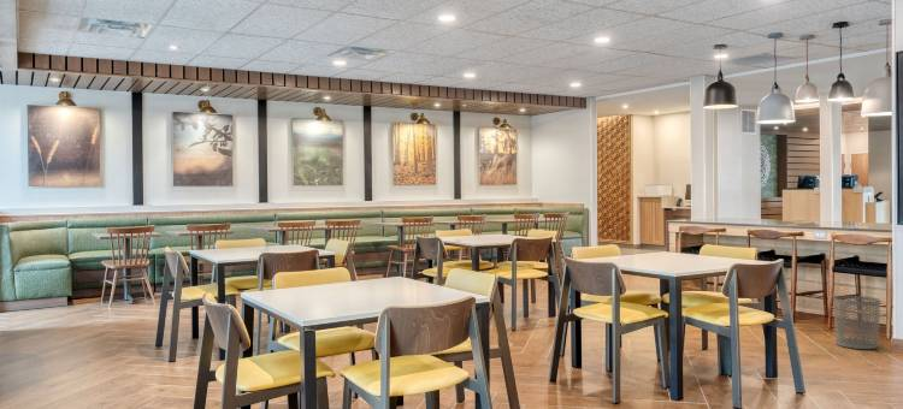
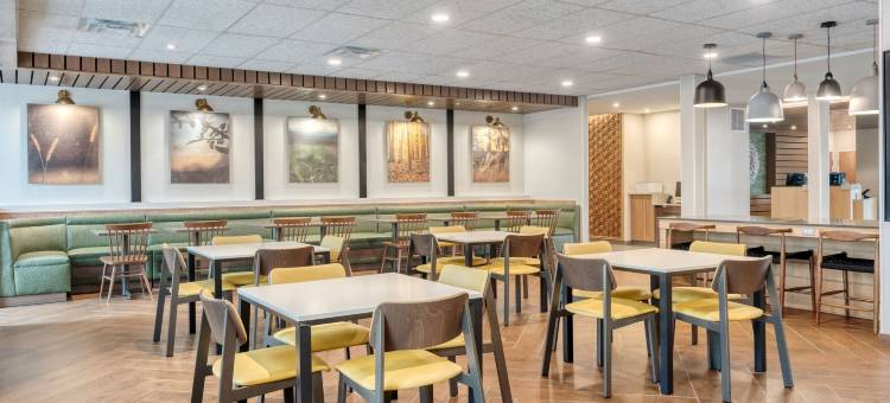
- waste bin (856, 321)
